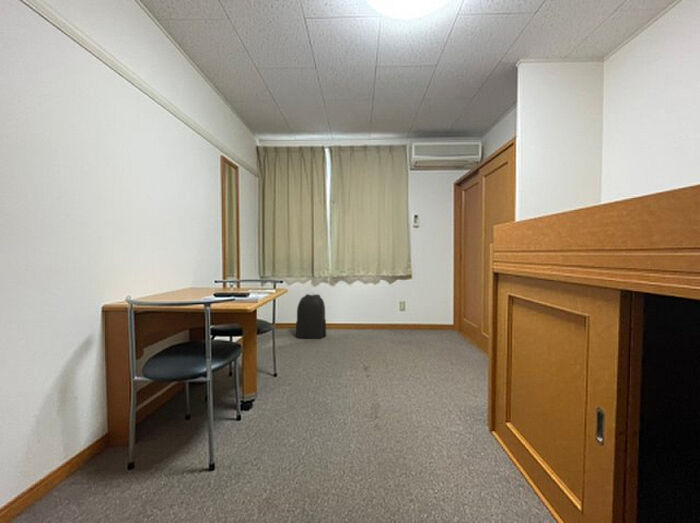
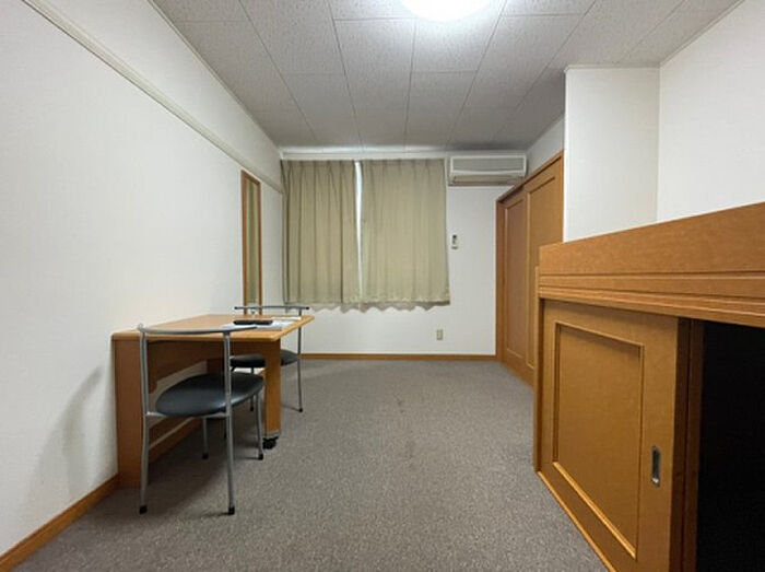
- backpack (311, 314)
